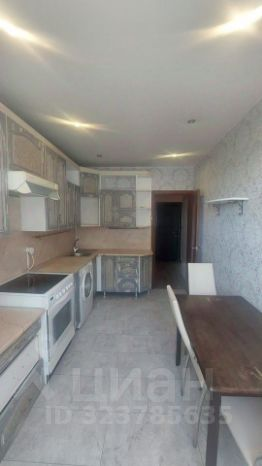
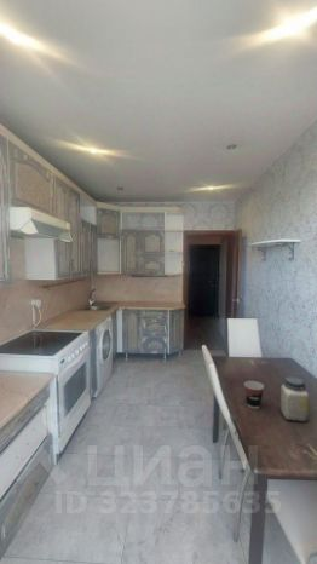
+ cup (253, 395)
+ jar (294, 397)
